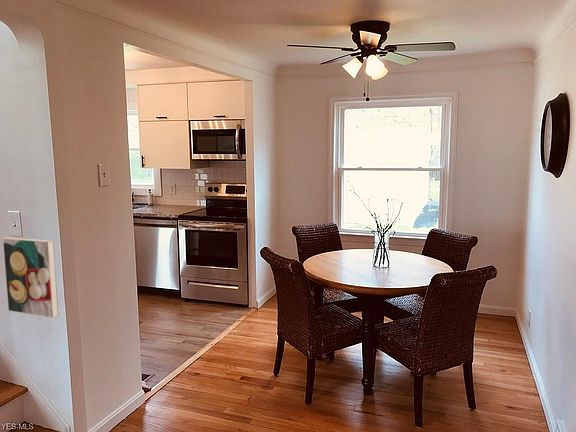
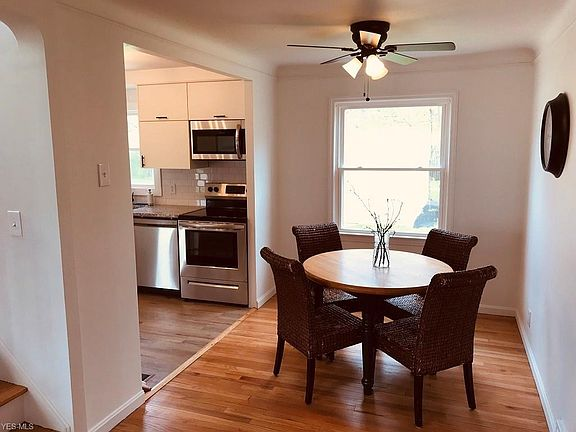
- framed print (30, 276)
